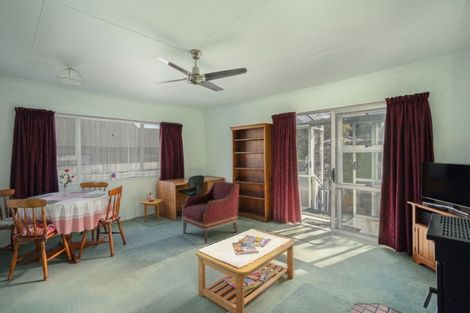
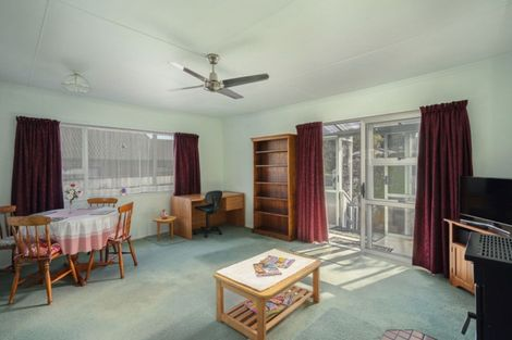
- armchair (211, 208)
